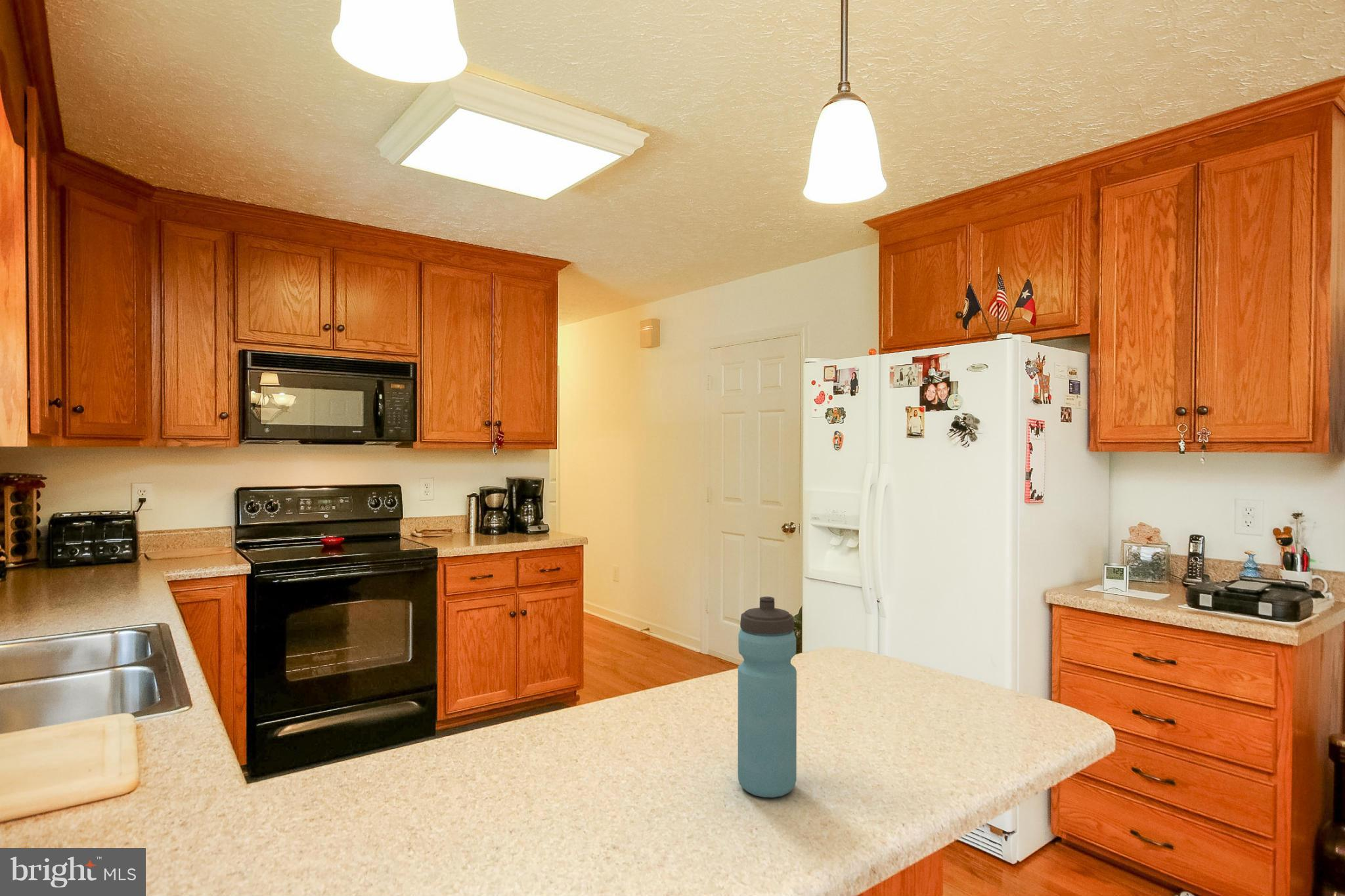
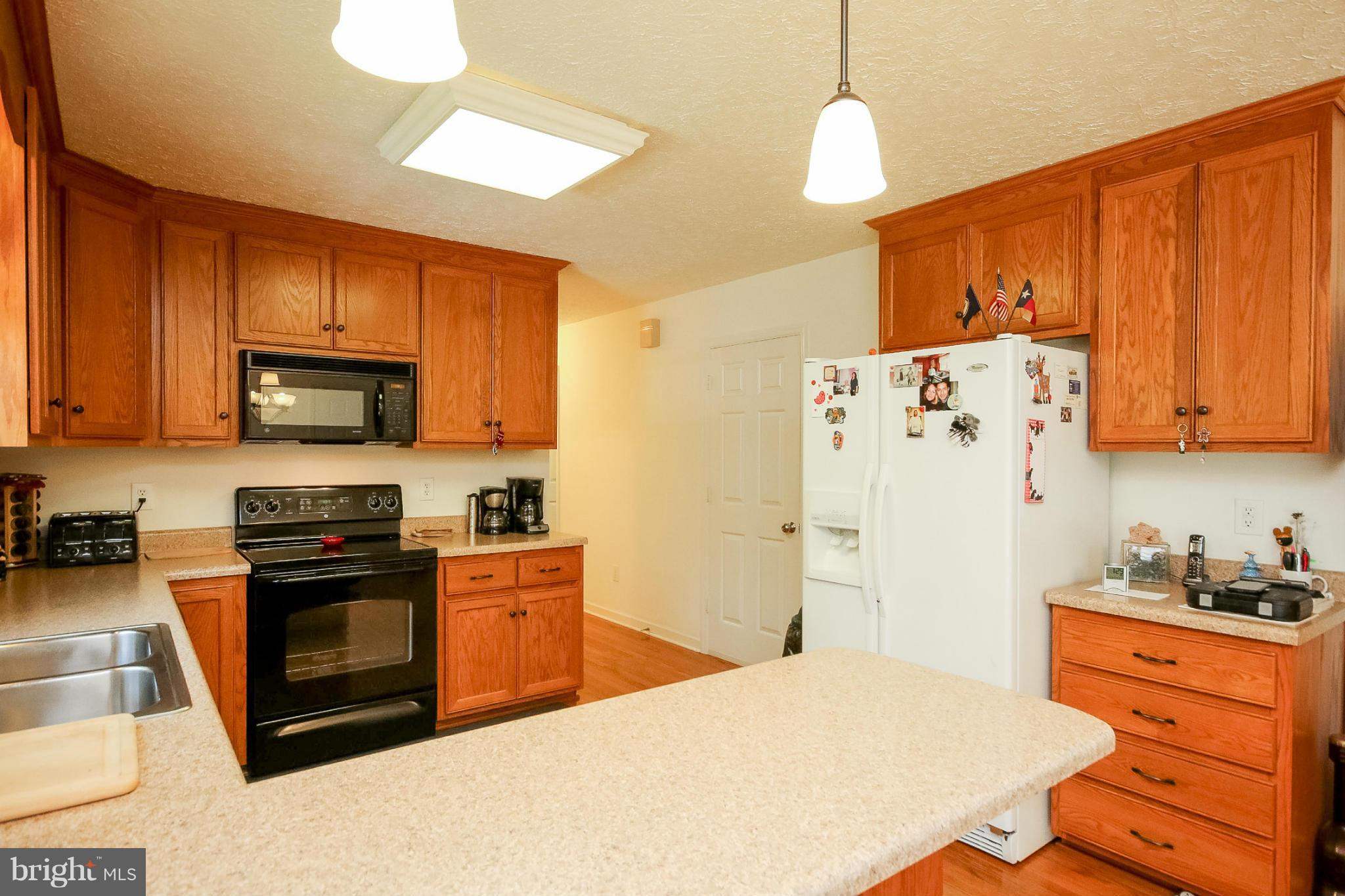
- water bottle (766, 691)
